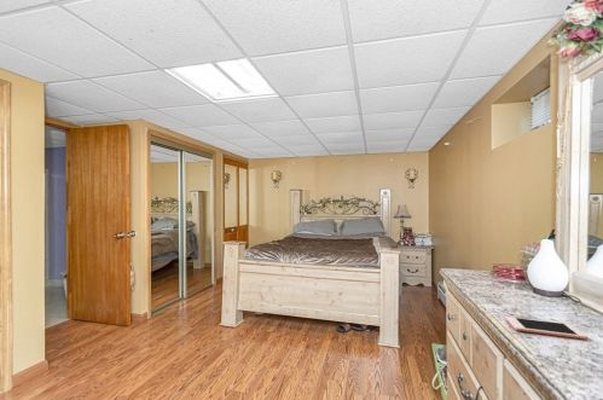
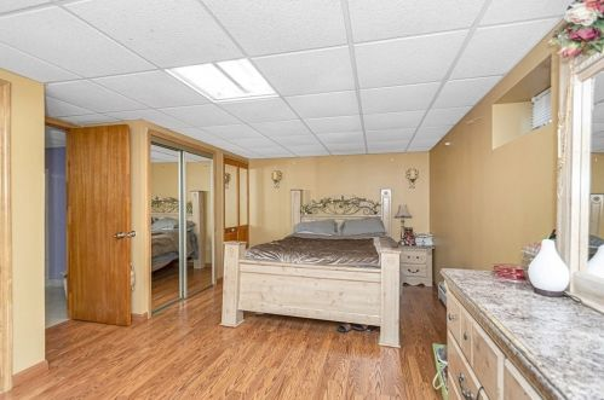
- cell phone (543, 326)
